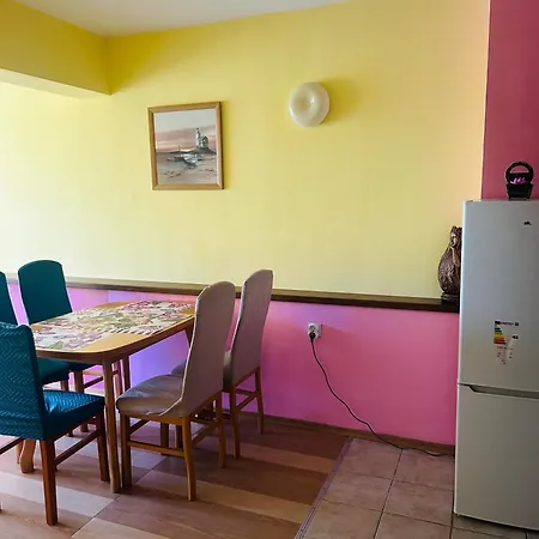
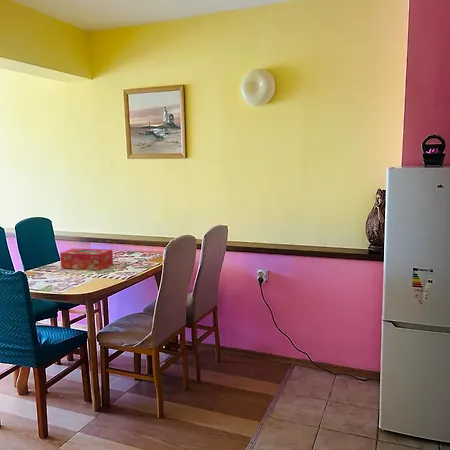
+ tissue box (87, 258)
